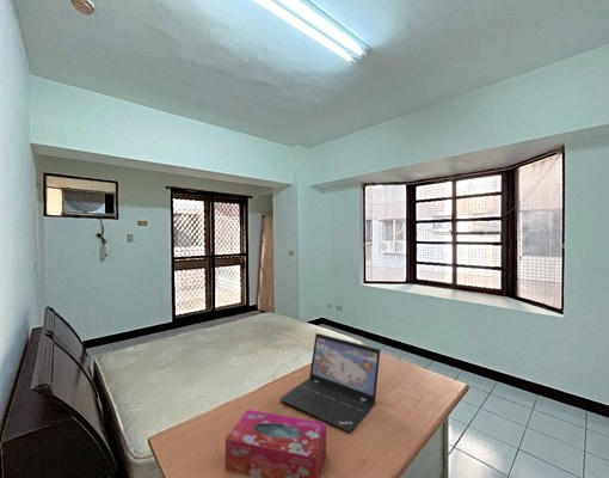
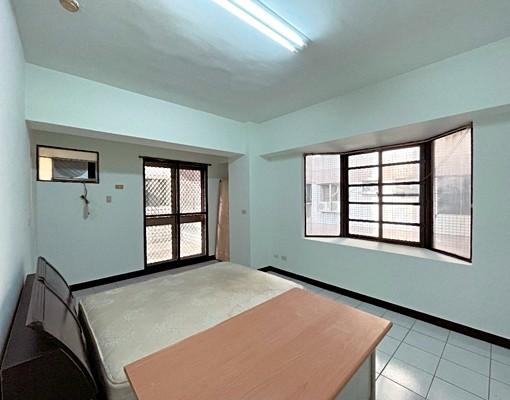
- laptop (330, 374)
- tissue box (277, 446)
